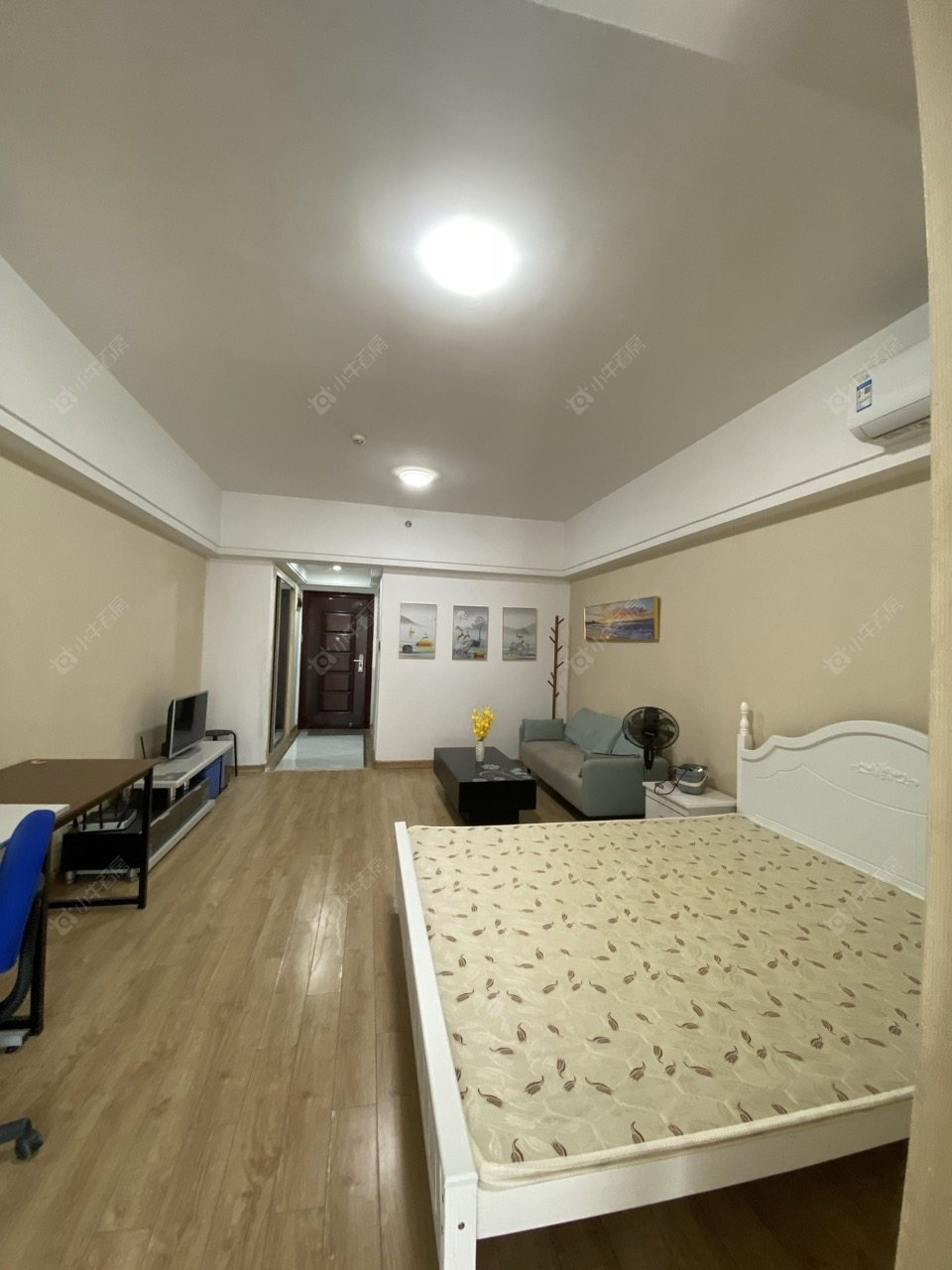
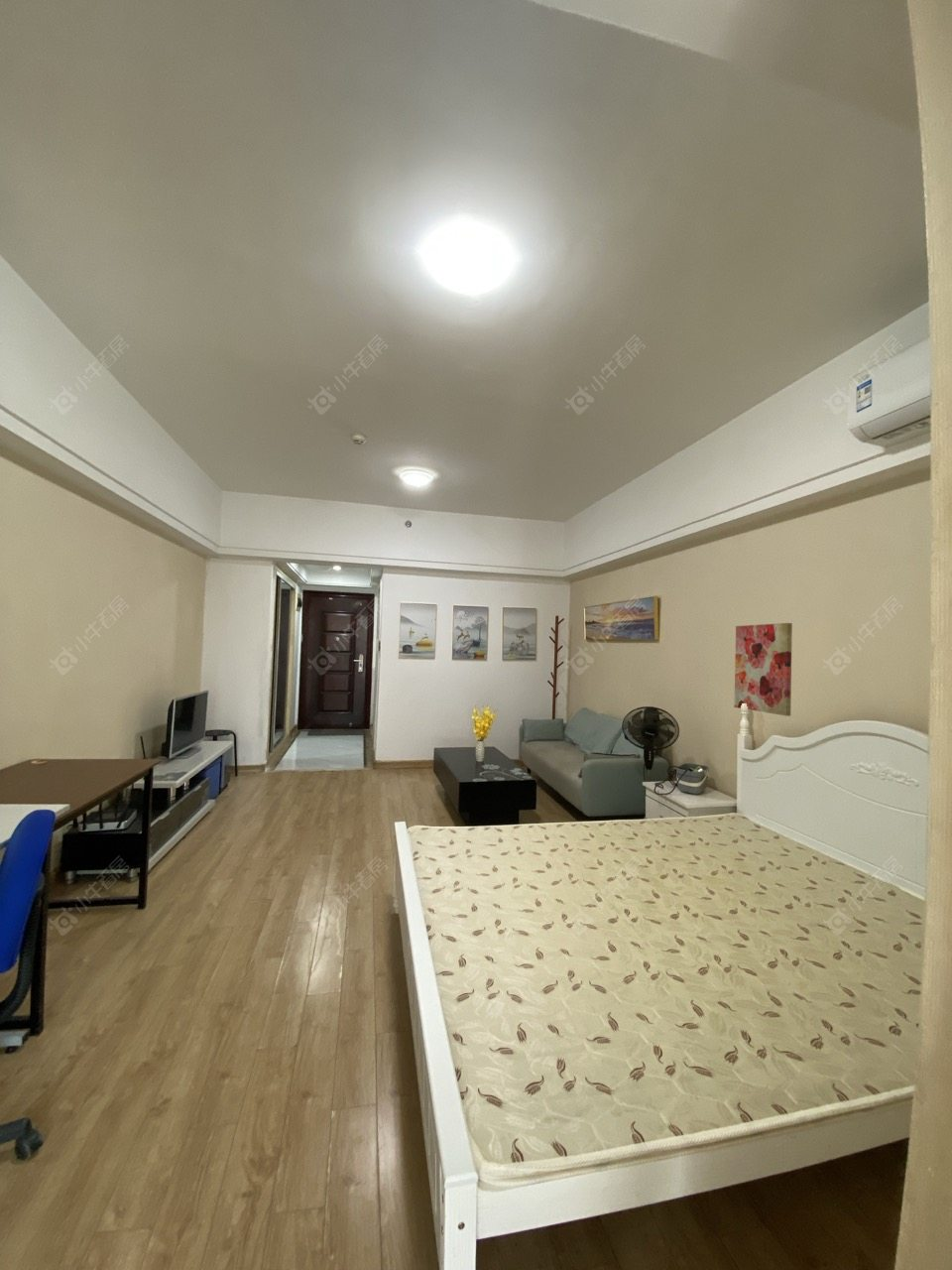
+ wall art (761, 668)
